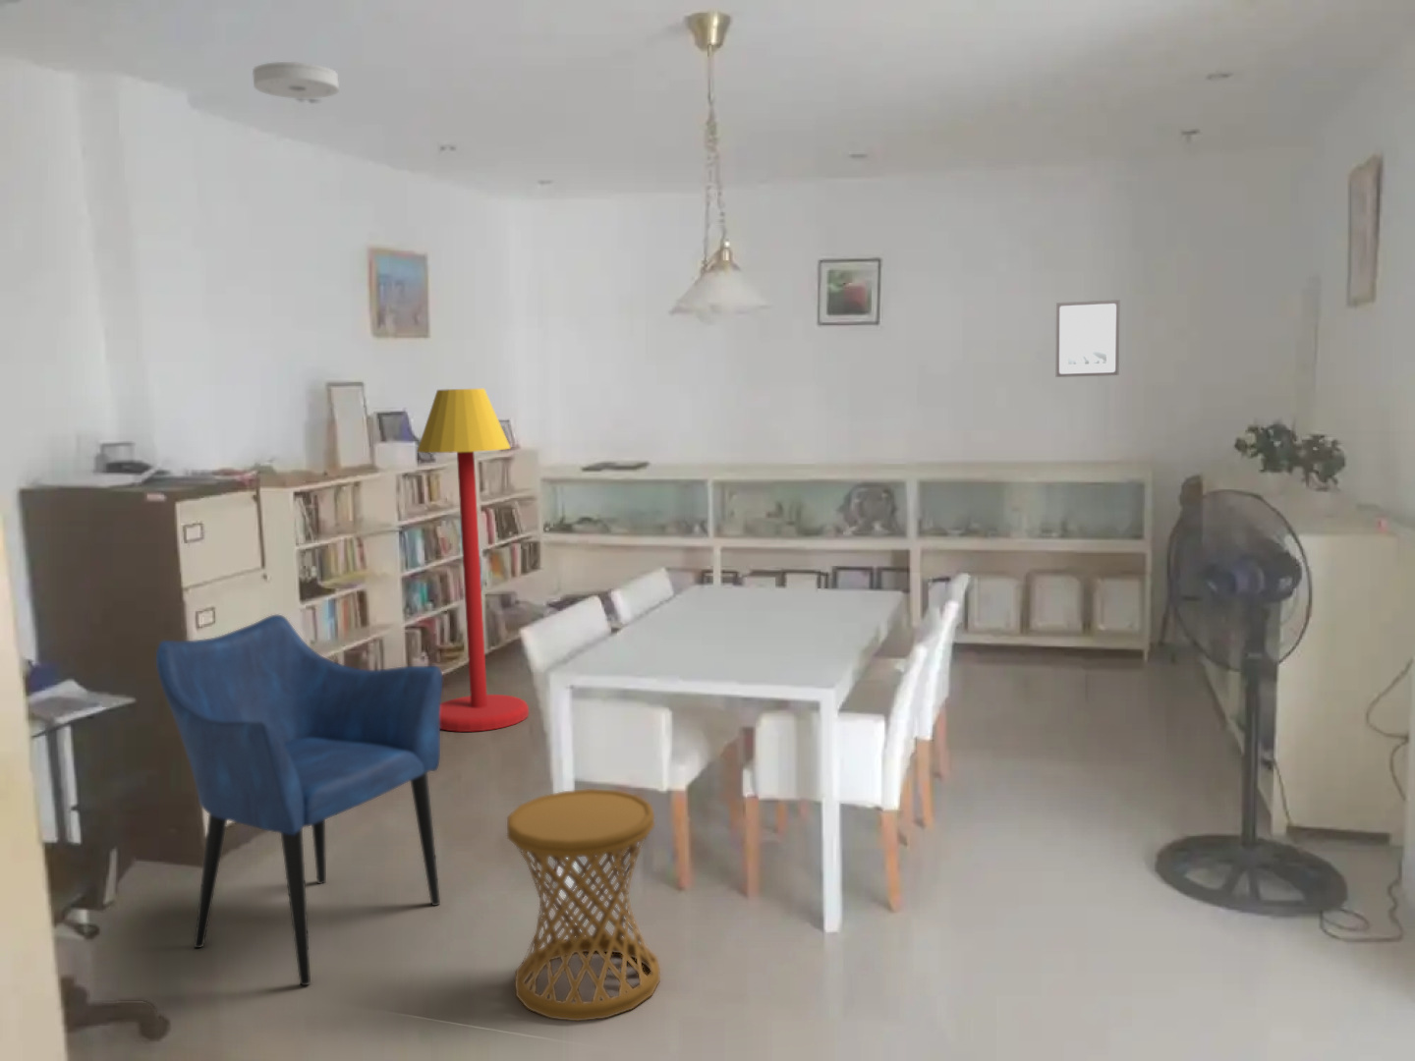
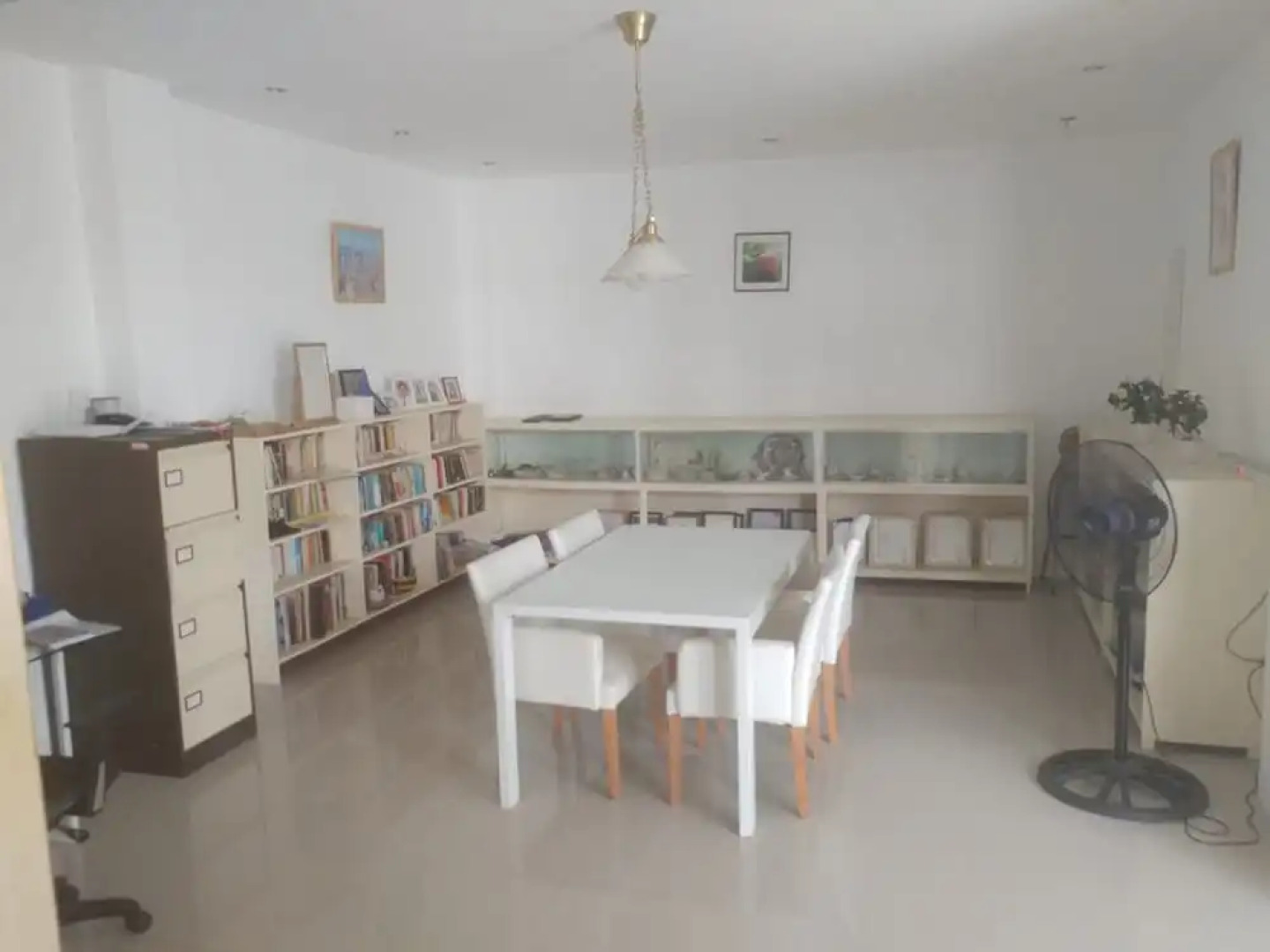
- side table (583, 897)
- floor lamp (470, 556)
- armchair (293, 780)
- smoke detector (295, 80)
- wall art (1086, 339)
